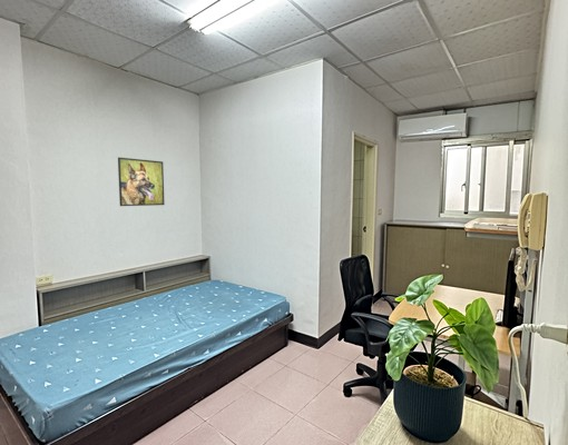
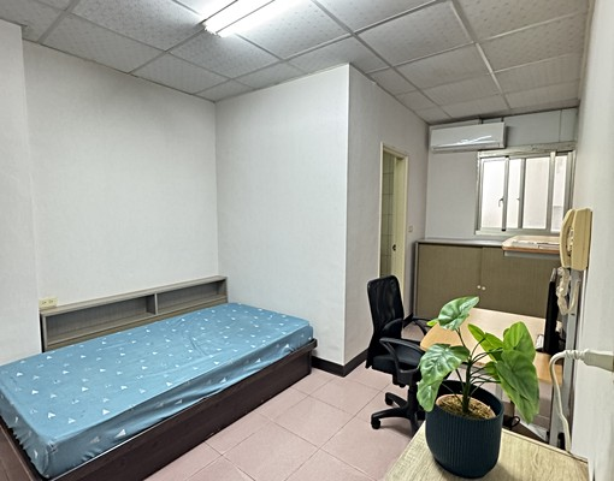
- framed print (143, 182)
